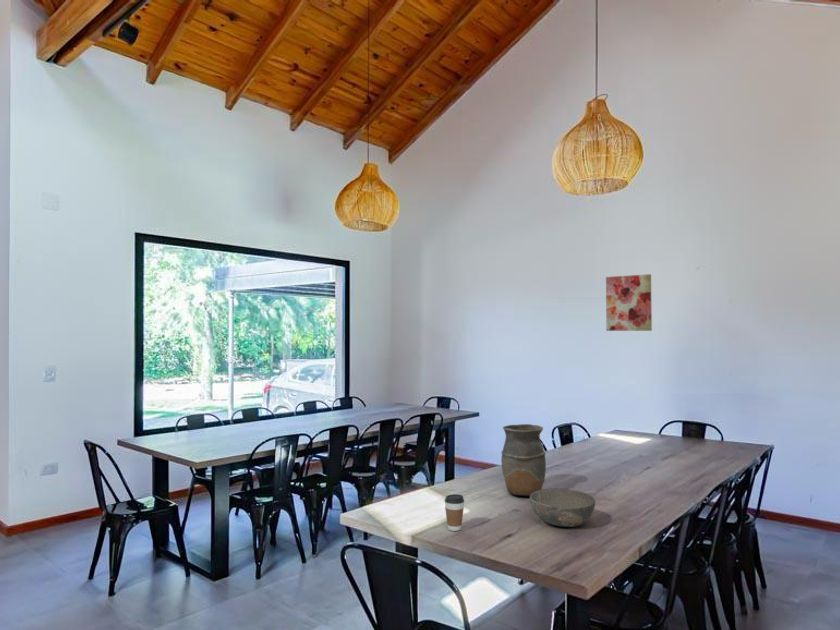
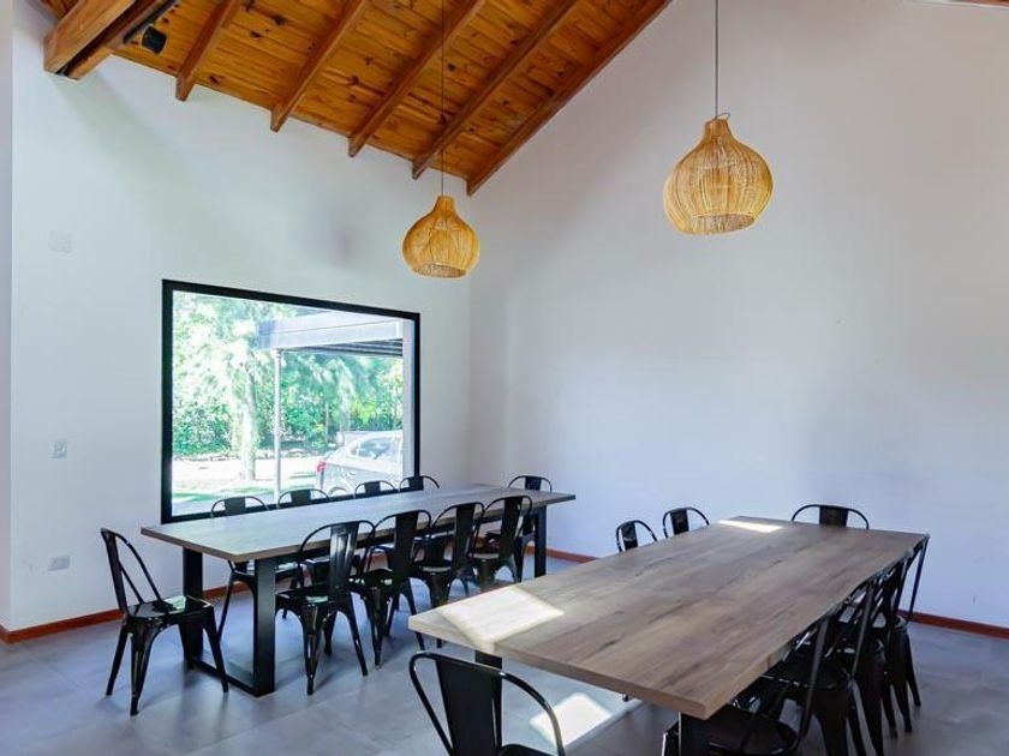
- vase (523, 460)
- wall art (628, 303)
- bowl (562, 510)
- coffee cup (454, 512)
